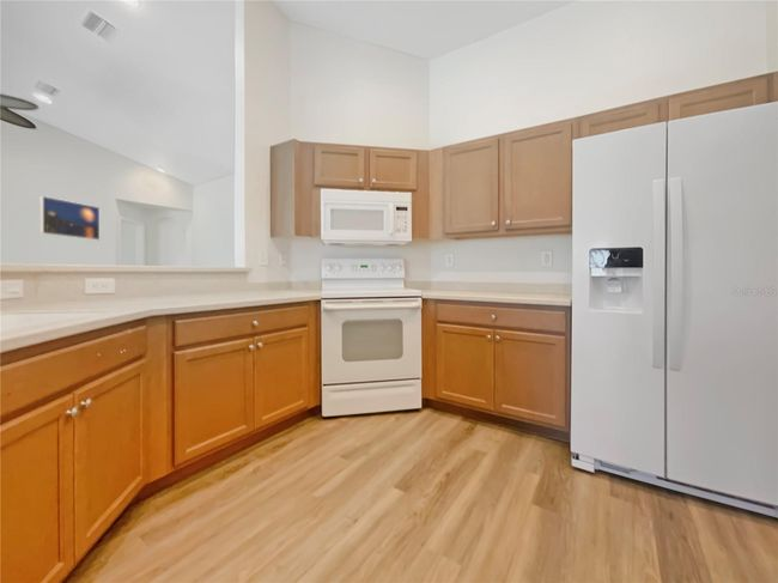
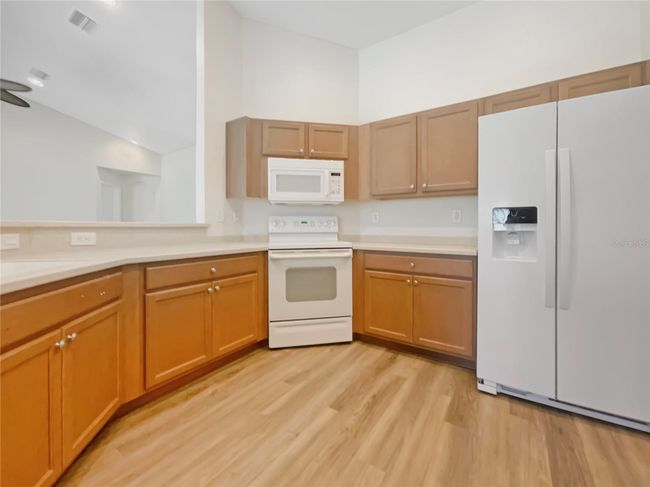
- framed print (72, 219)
